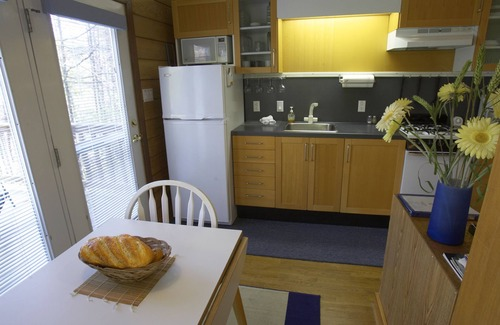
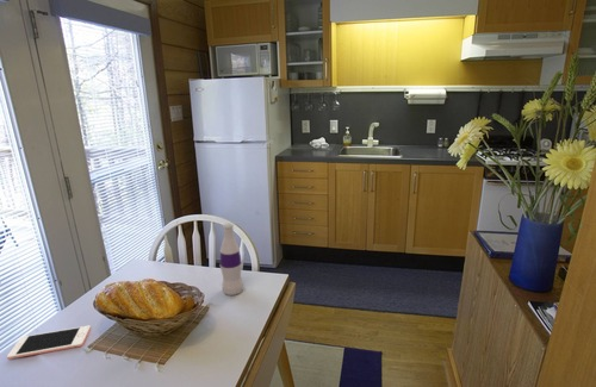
+ cell phone (51, 341)
+ bottle (230, 258)
